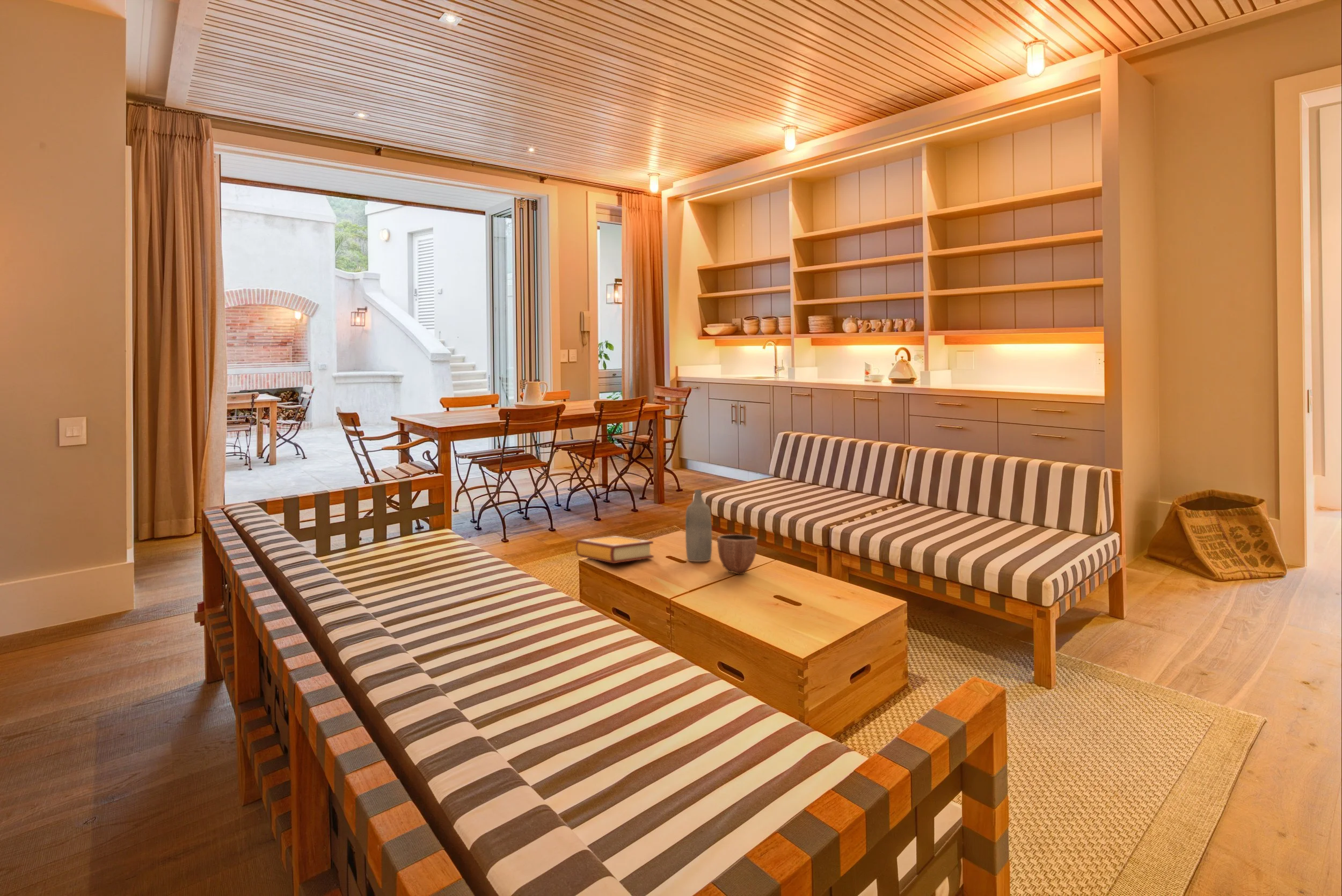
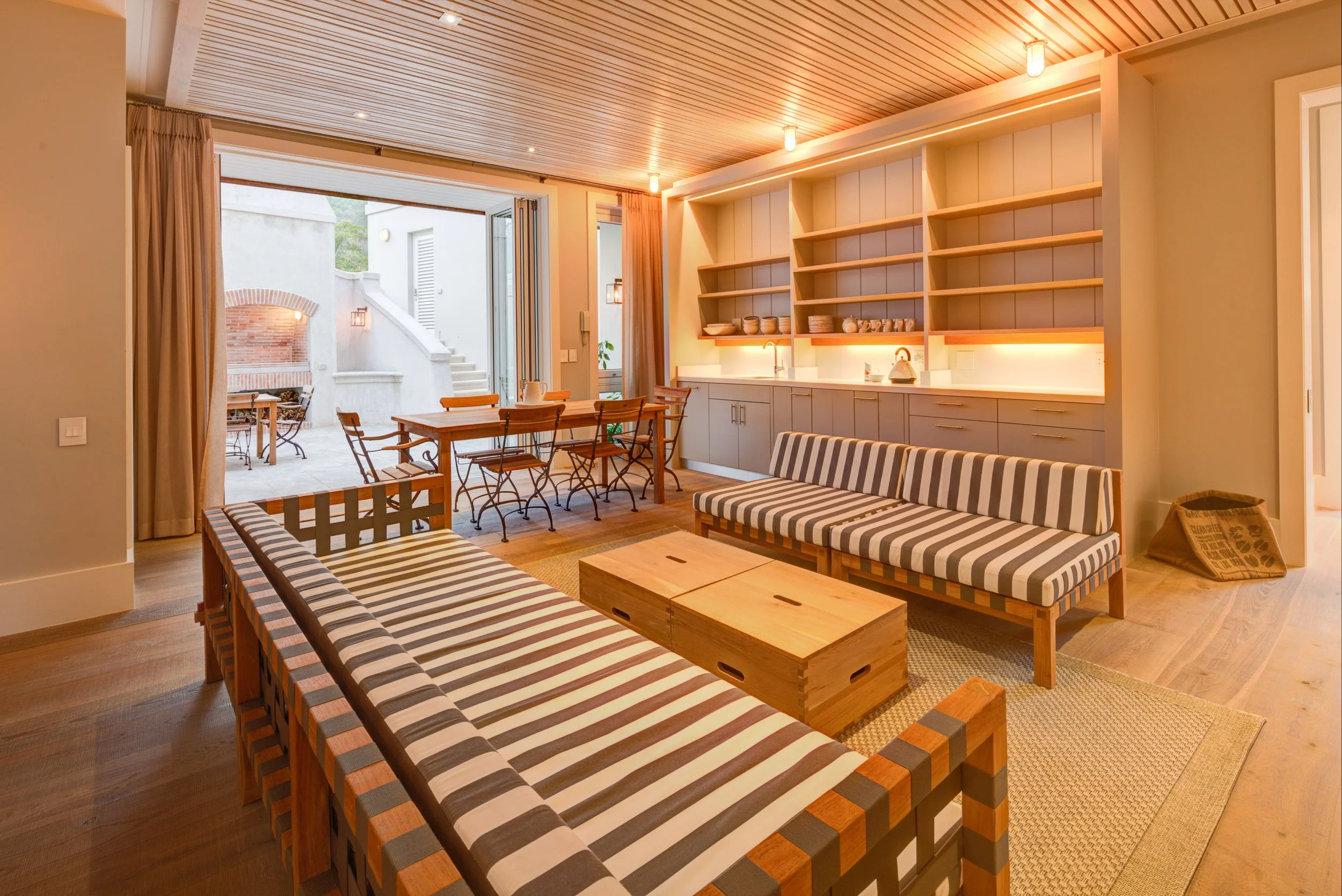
- bottle (698, 525)
- book (614, 549)
- decorative bowl (737, 555)
